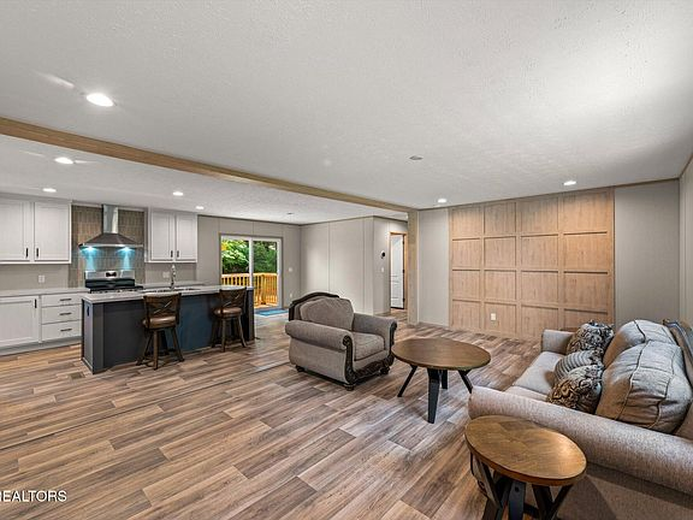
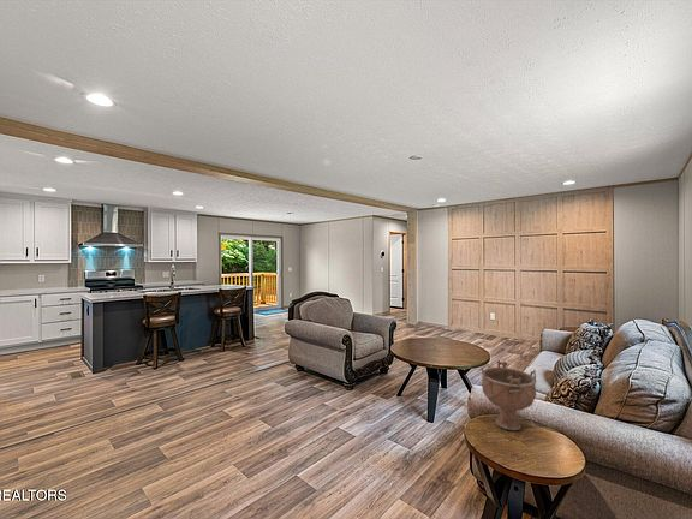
+ decorative bowl (507, 395)
